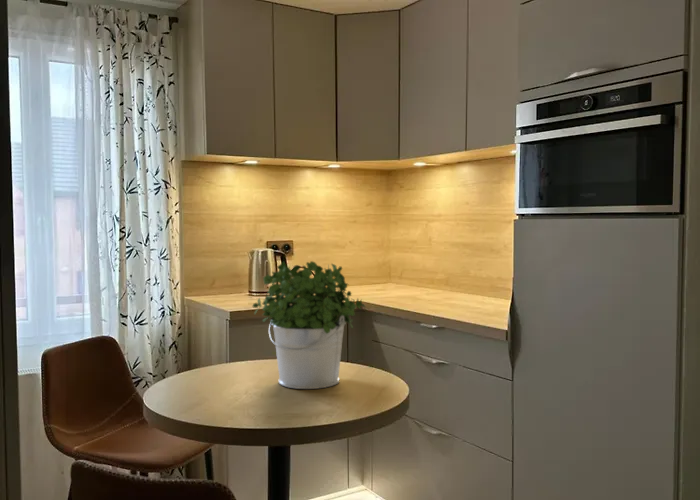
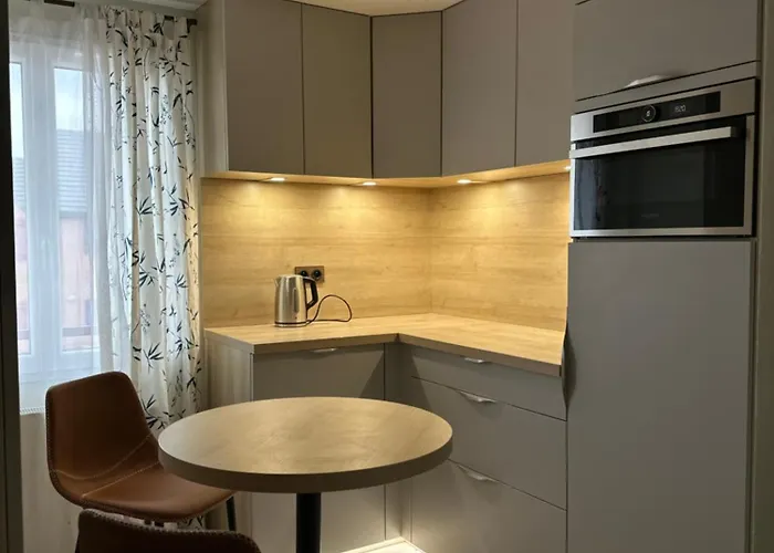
- potted plant (309, 321)
